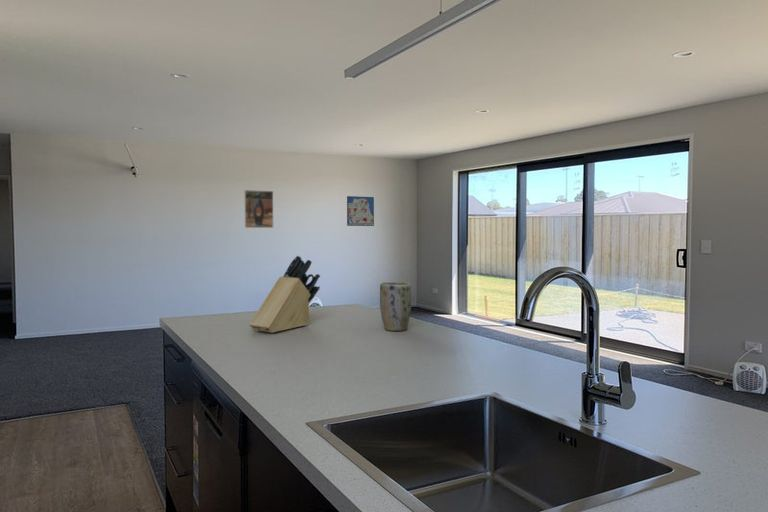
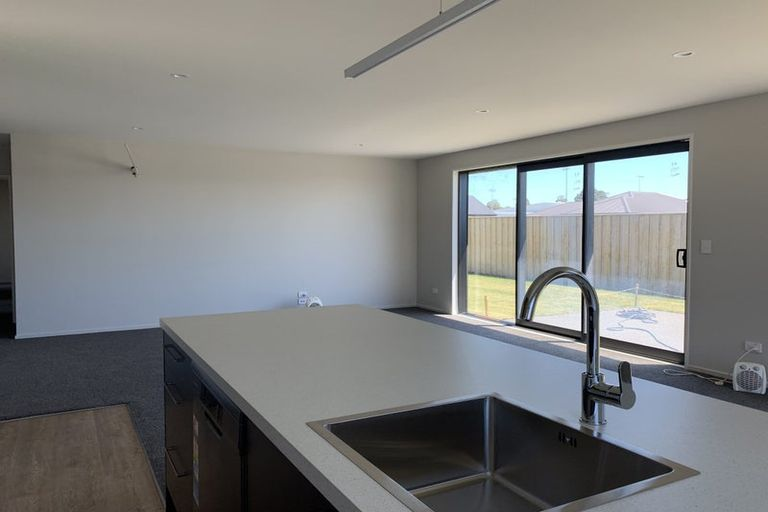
- plant pot (395, 306)
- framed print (259, 209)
- wall art (360, 211)
- knife block (287, 291)
